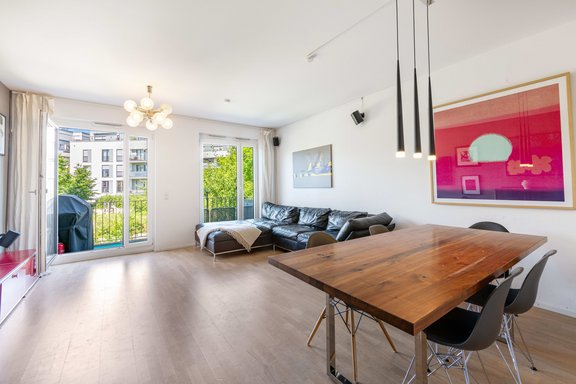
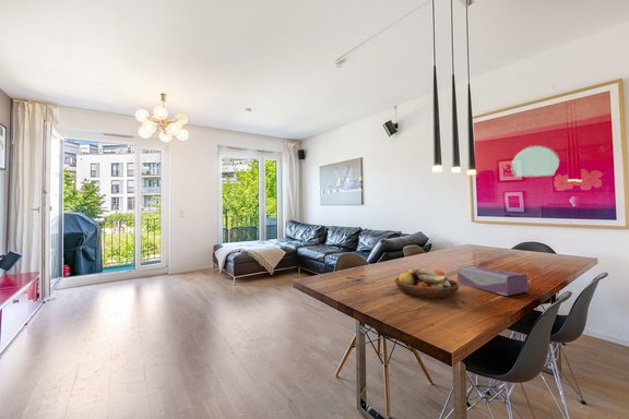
+ tissue box (490, 278)
+ fruit bowl (426, 278)
